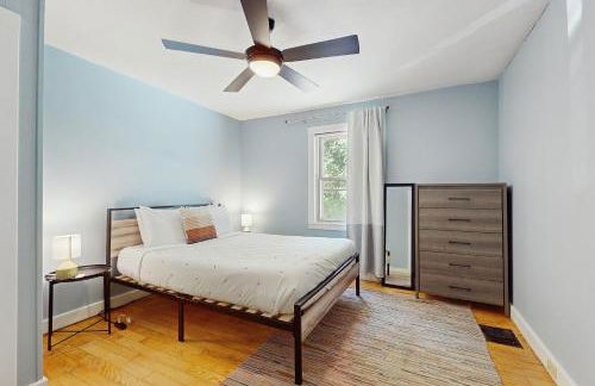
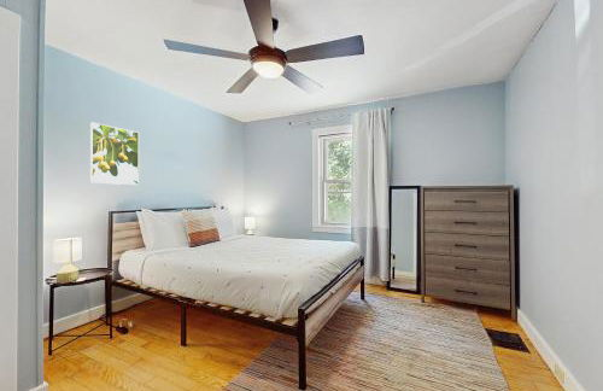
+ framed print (116, 156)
